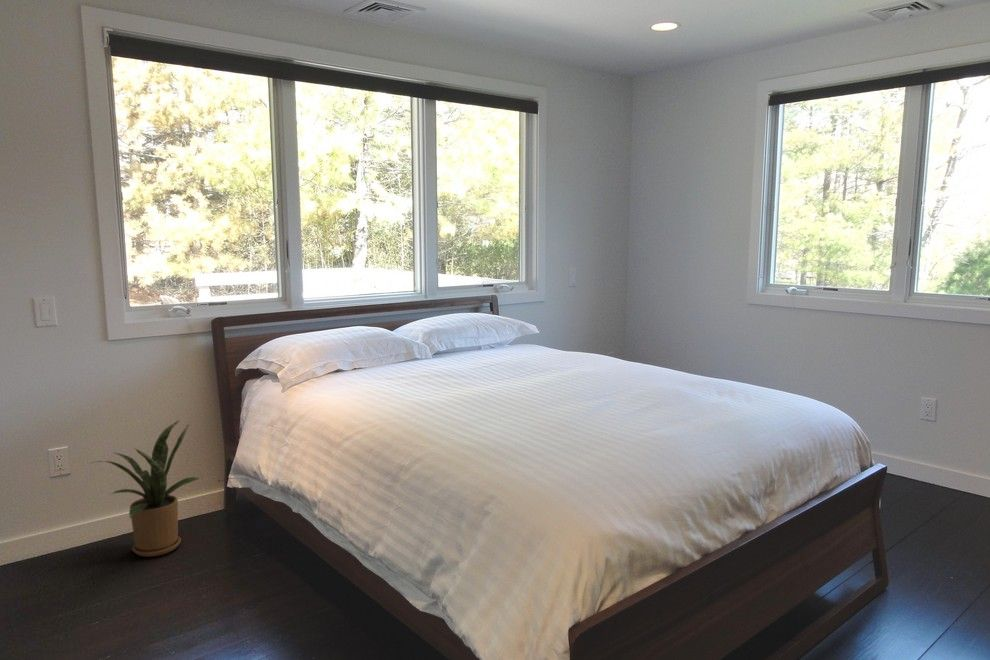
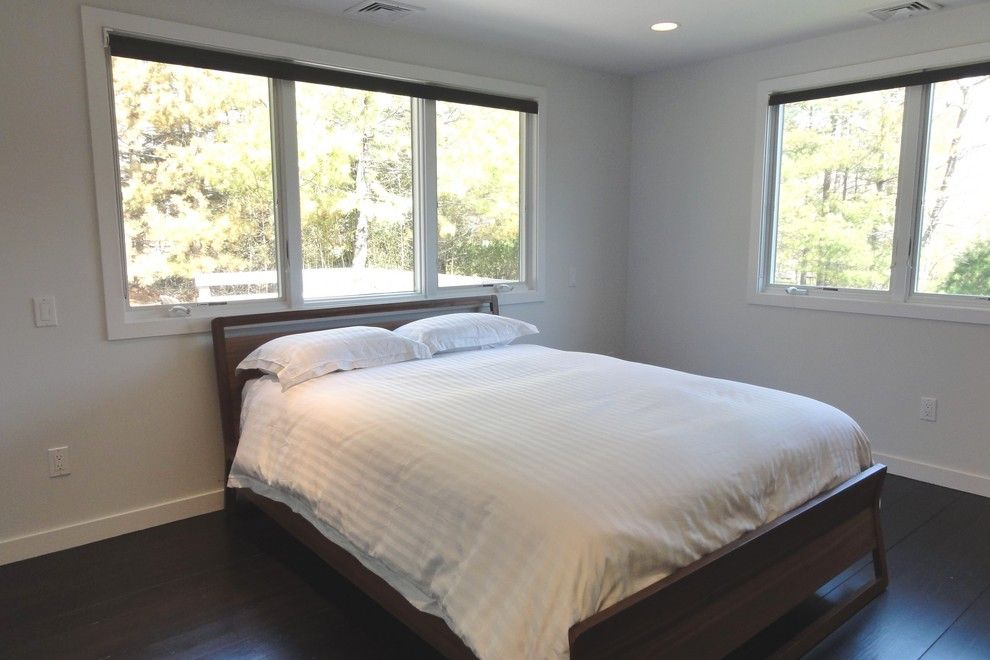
- house plant (148, 488)
